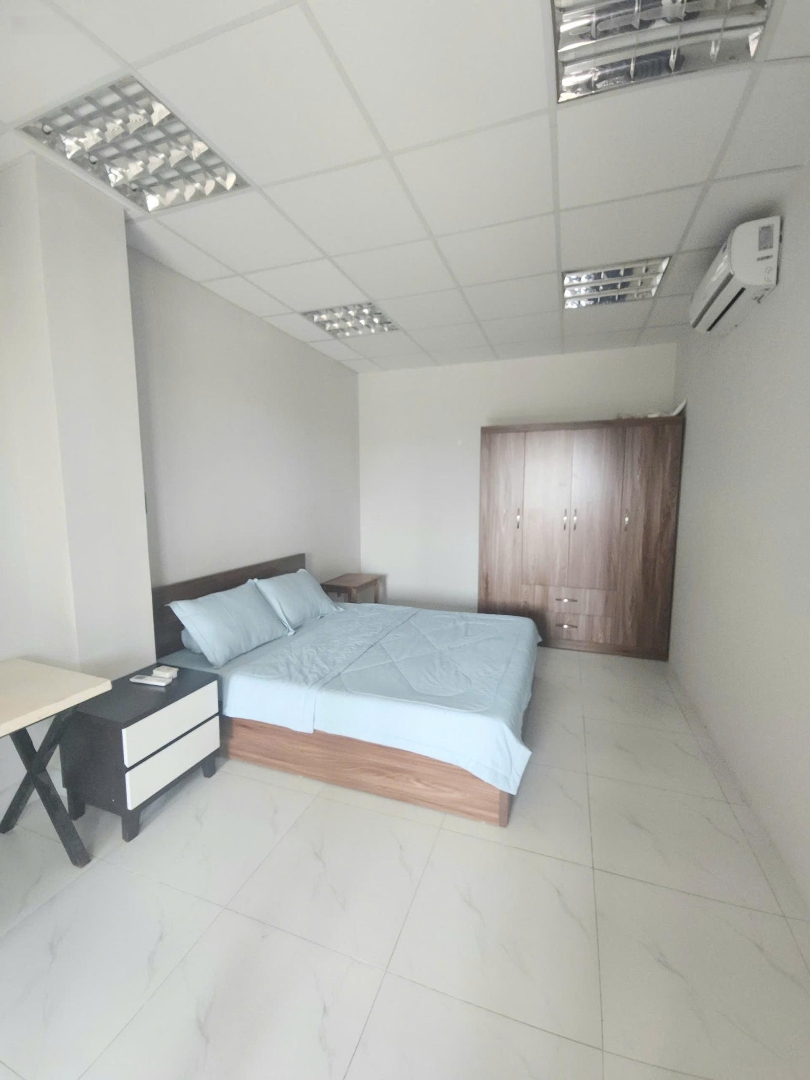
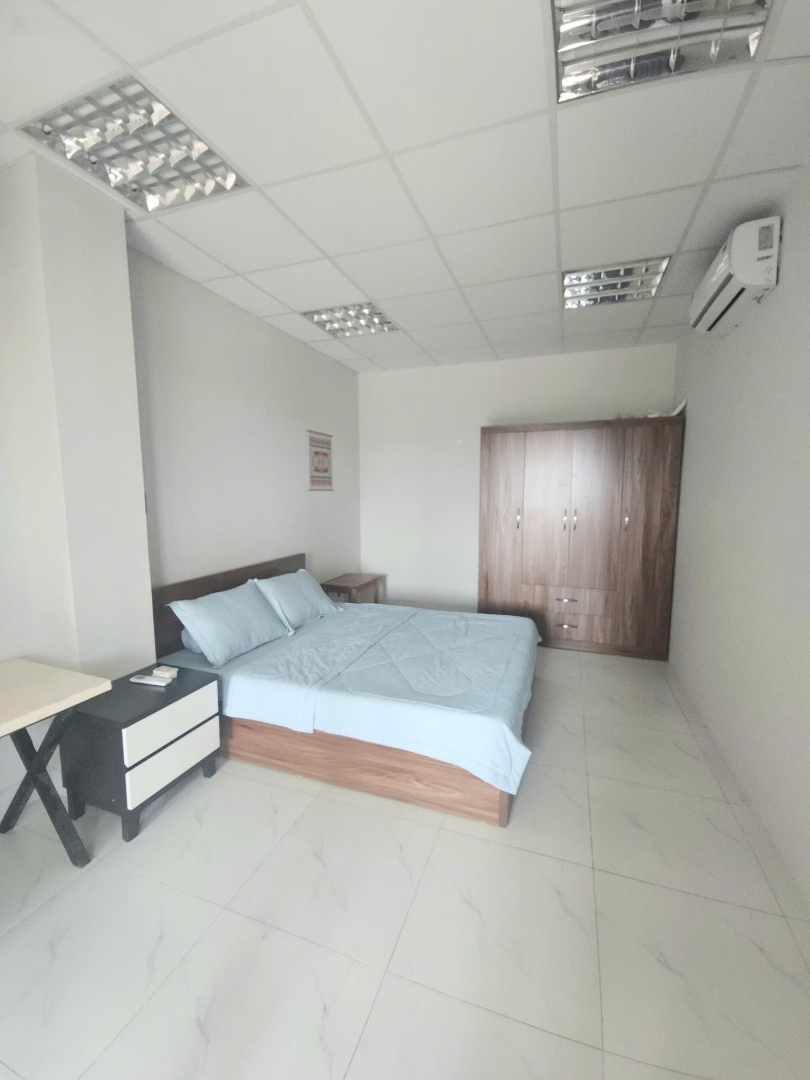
+ wall art (320, 462)
